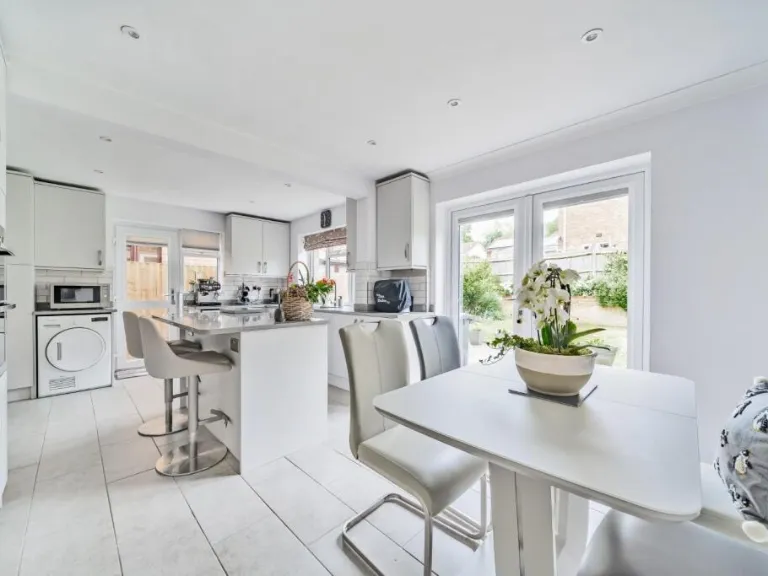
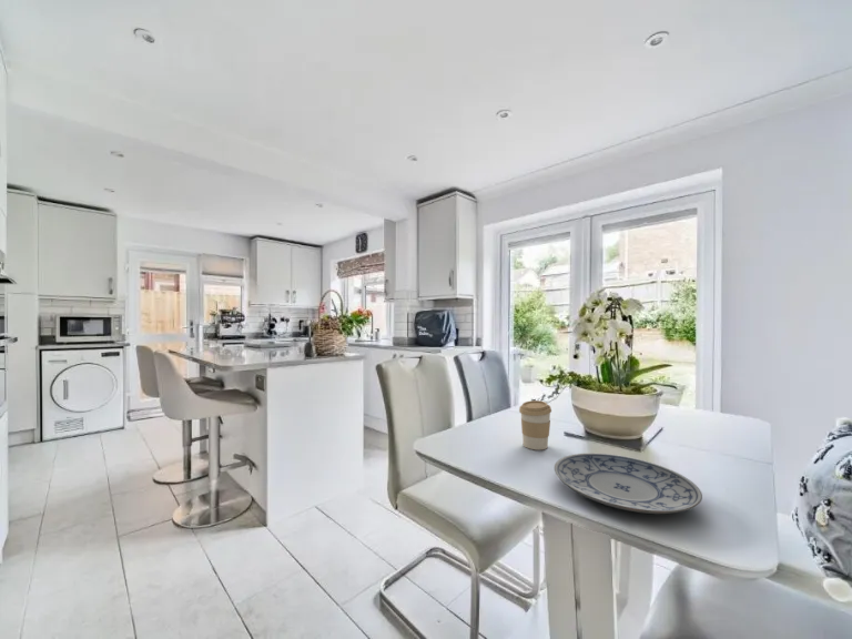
+ coffee cup (535, 424)
+ plate (621, 483)
